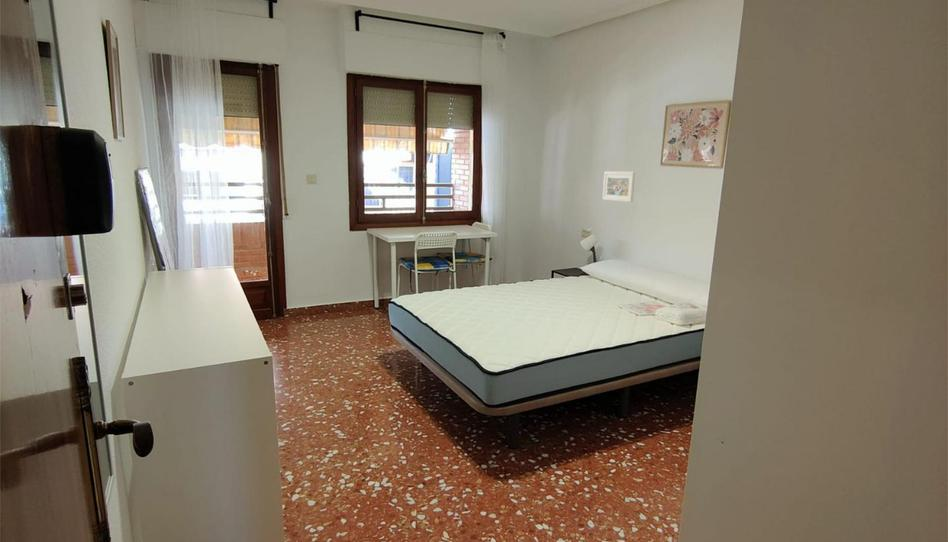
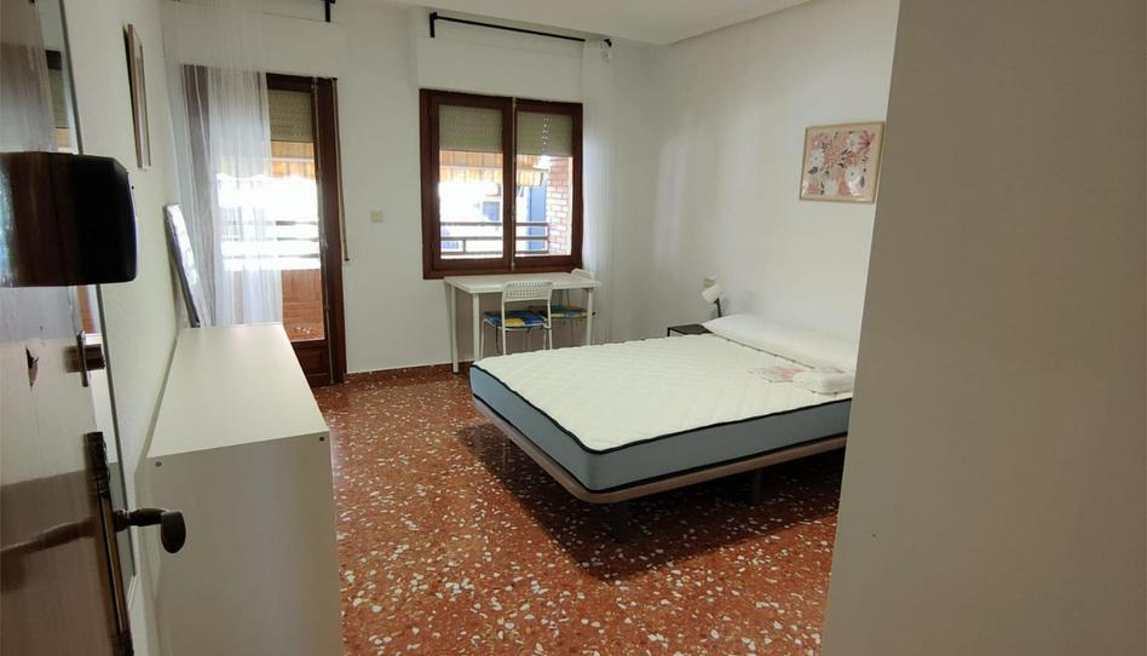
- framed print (618, 186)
